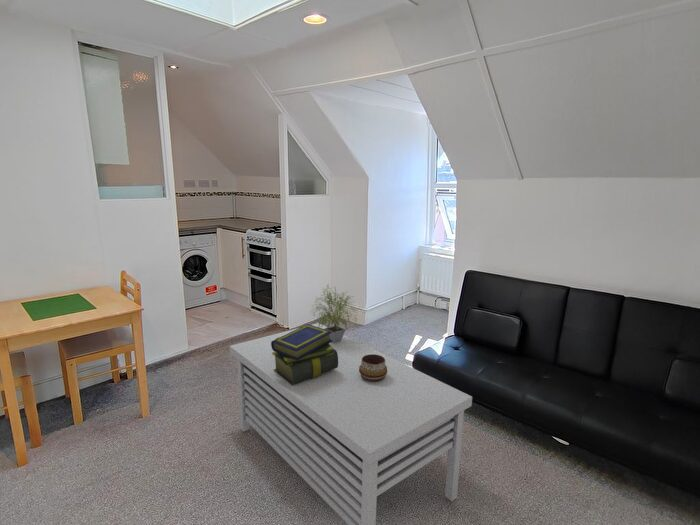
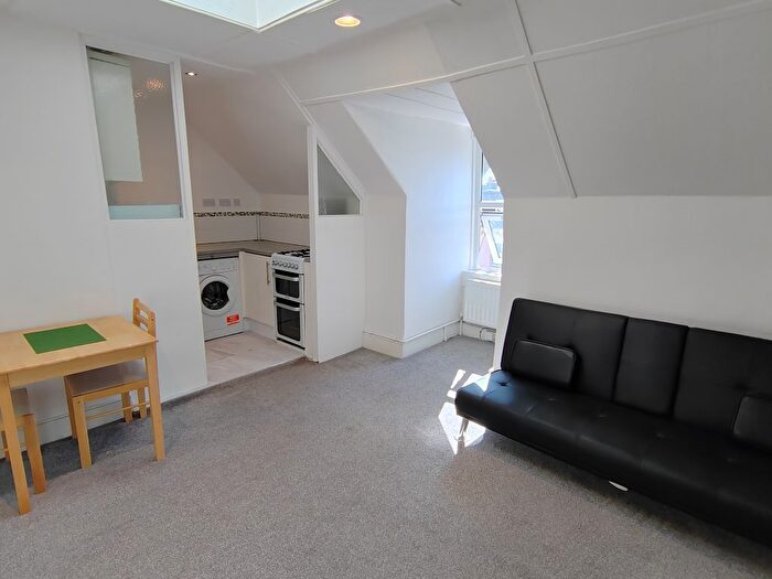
- decorative bowl (373, 367)
- coffee table (335, 414)
- potted plant (335, 314)
- stack of books (304, 352)
